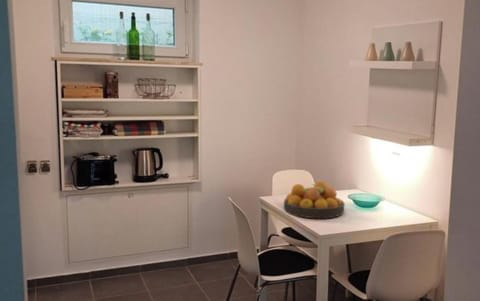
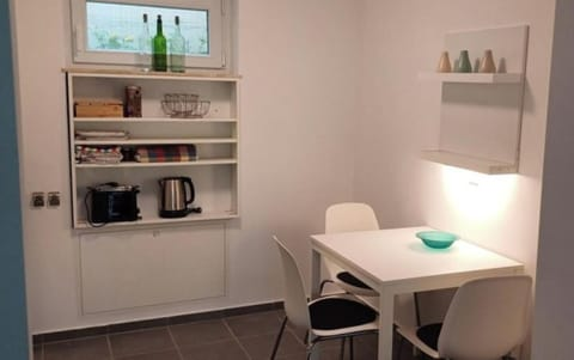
- fruit bowl (314, 197)
